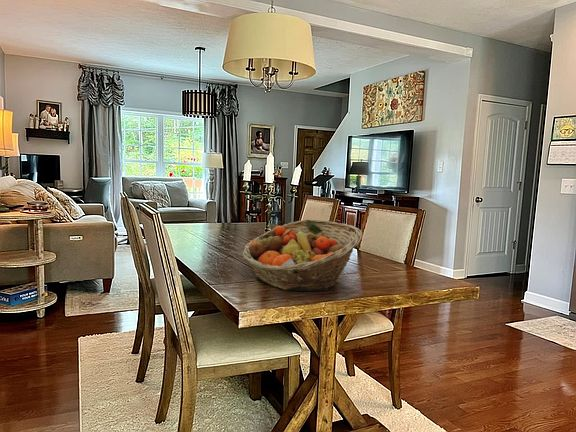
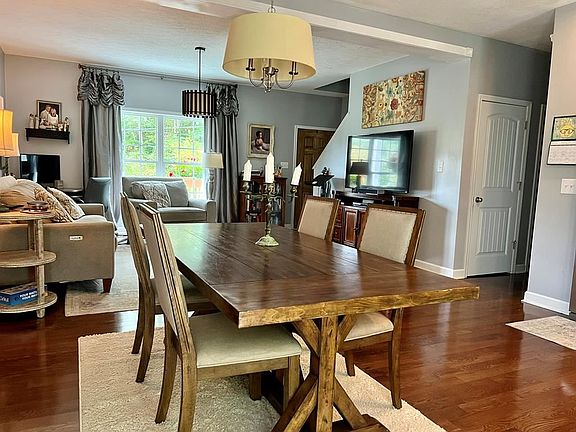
- fruit basket (300, 251)
